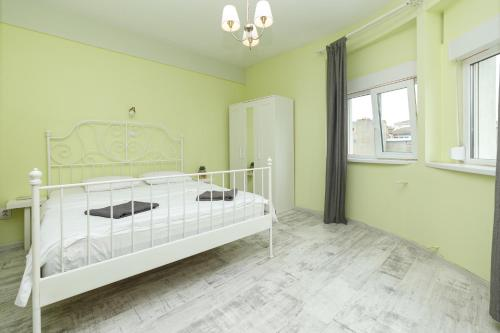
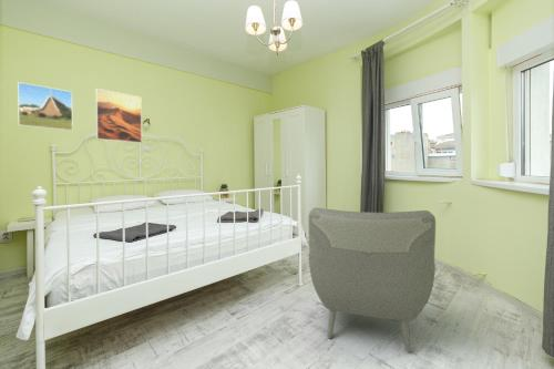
+ armchair (367, 269)
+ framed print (47, 107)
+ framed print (120, 116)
